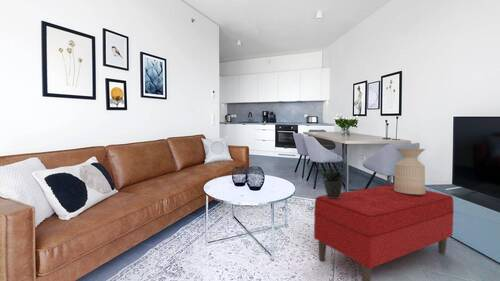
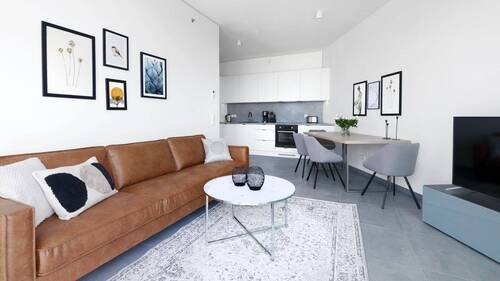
- side table (409, 170)
- bench (384, 226)
- potted plant (335, 174)
